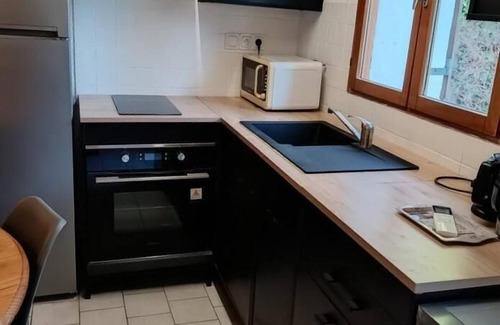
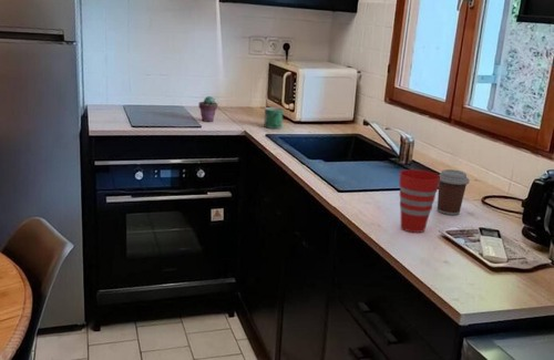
+ potted succulent (207, 107)
+ cup (416, 202)
+ mug (275, 117)
+ coffee cup (451, 192)
